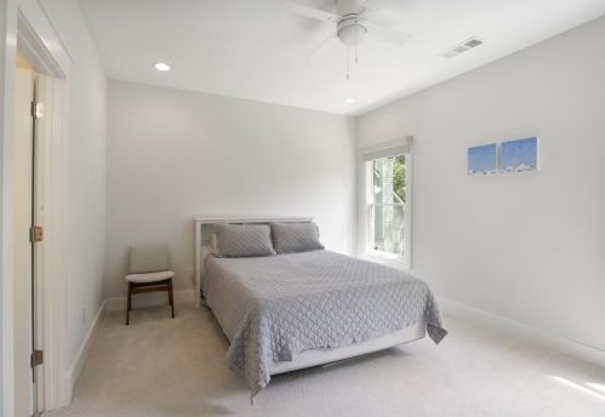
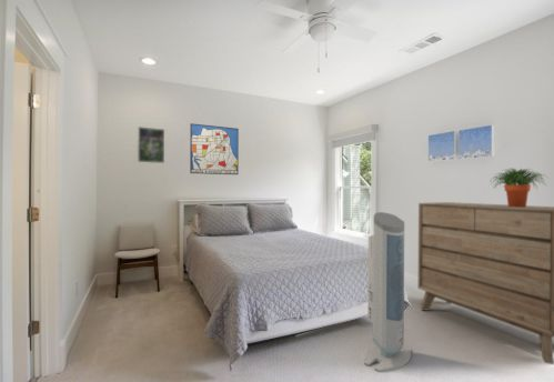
+ wall art (214, 150)
+ dresser (488, 265)
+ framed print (151, 145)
+ potted plant (516, 187)
+ air purifier (387, 284)
